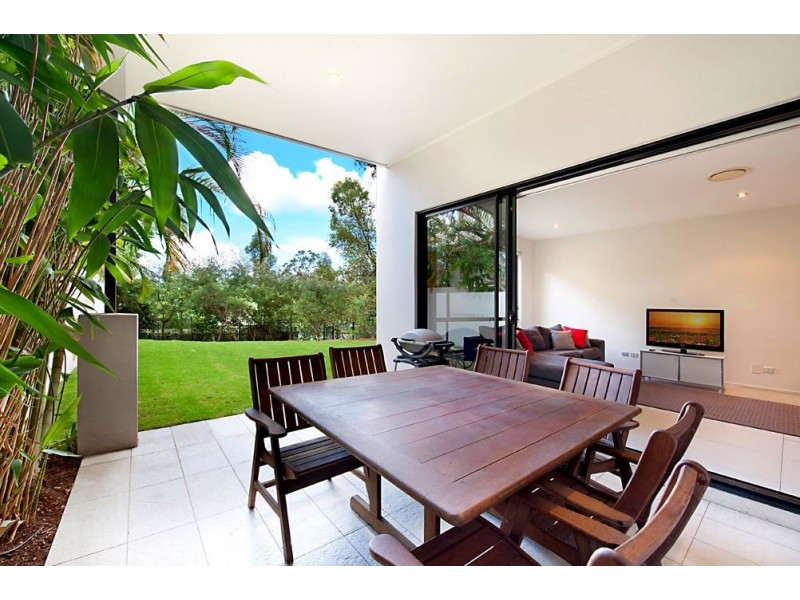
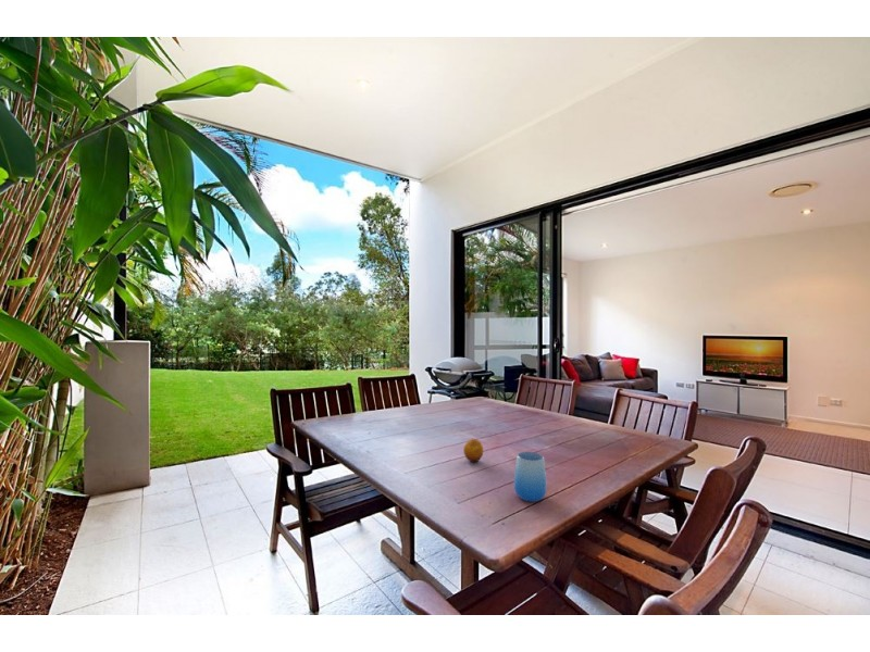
+ fruit (473, 450)
+ cup (530, 476)
